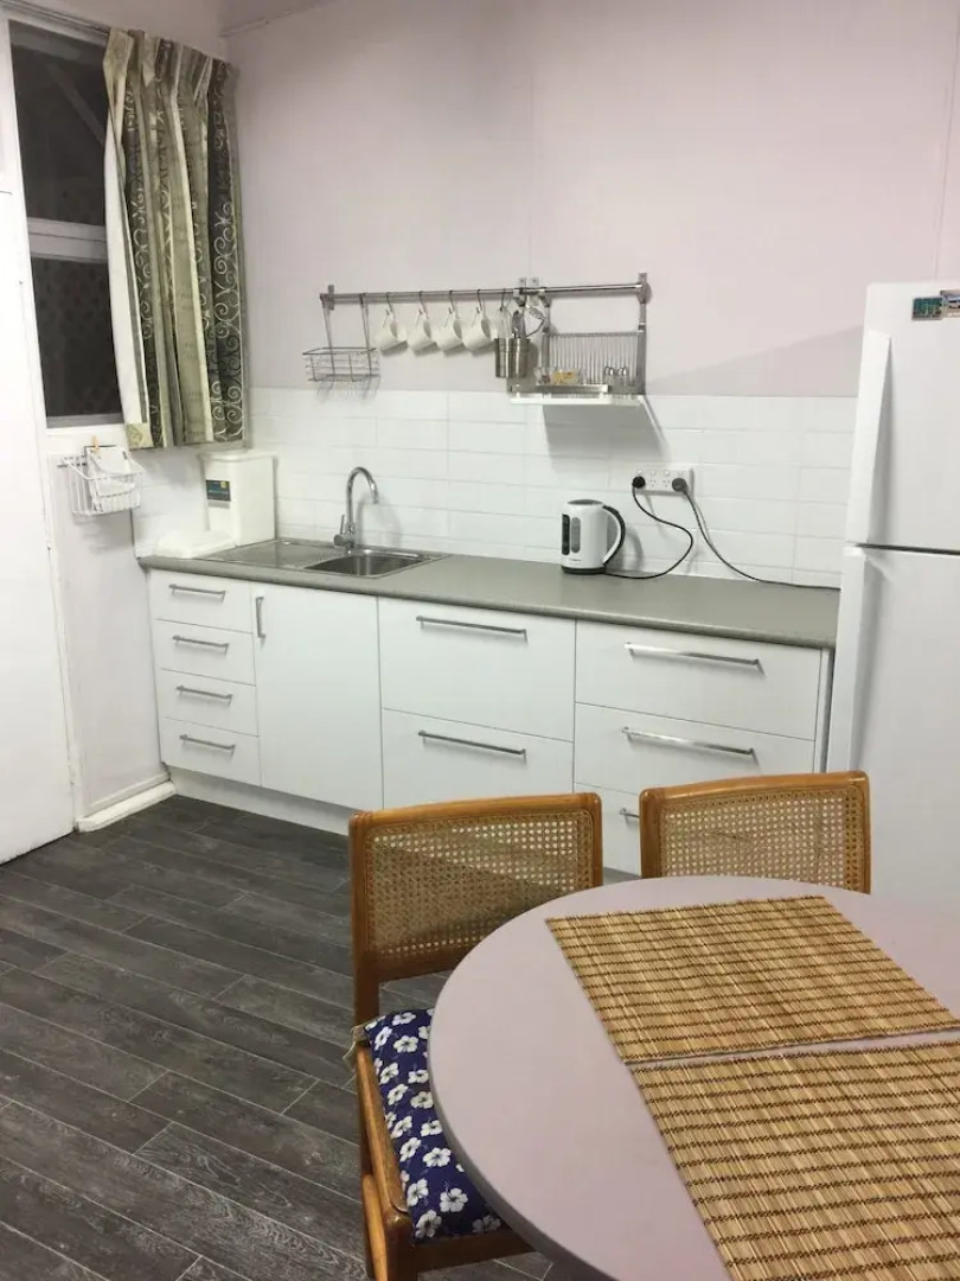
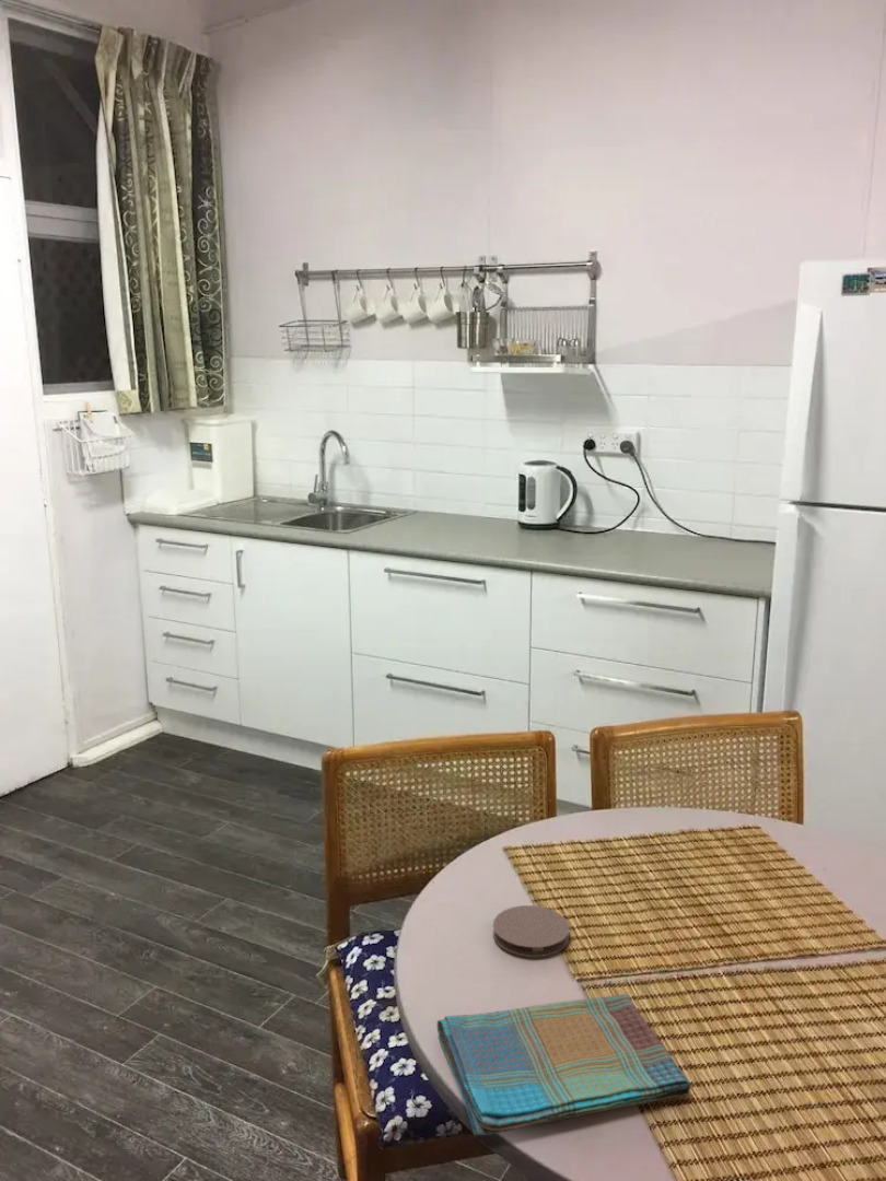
+ dish towel (557, 1054)
+ coaster (531, 929)
